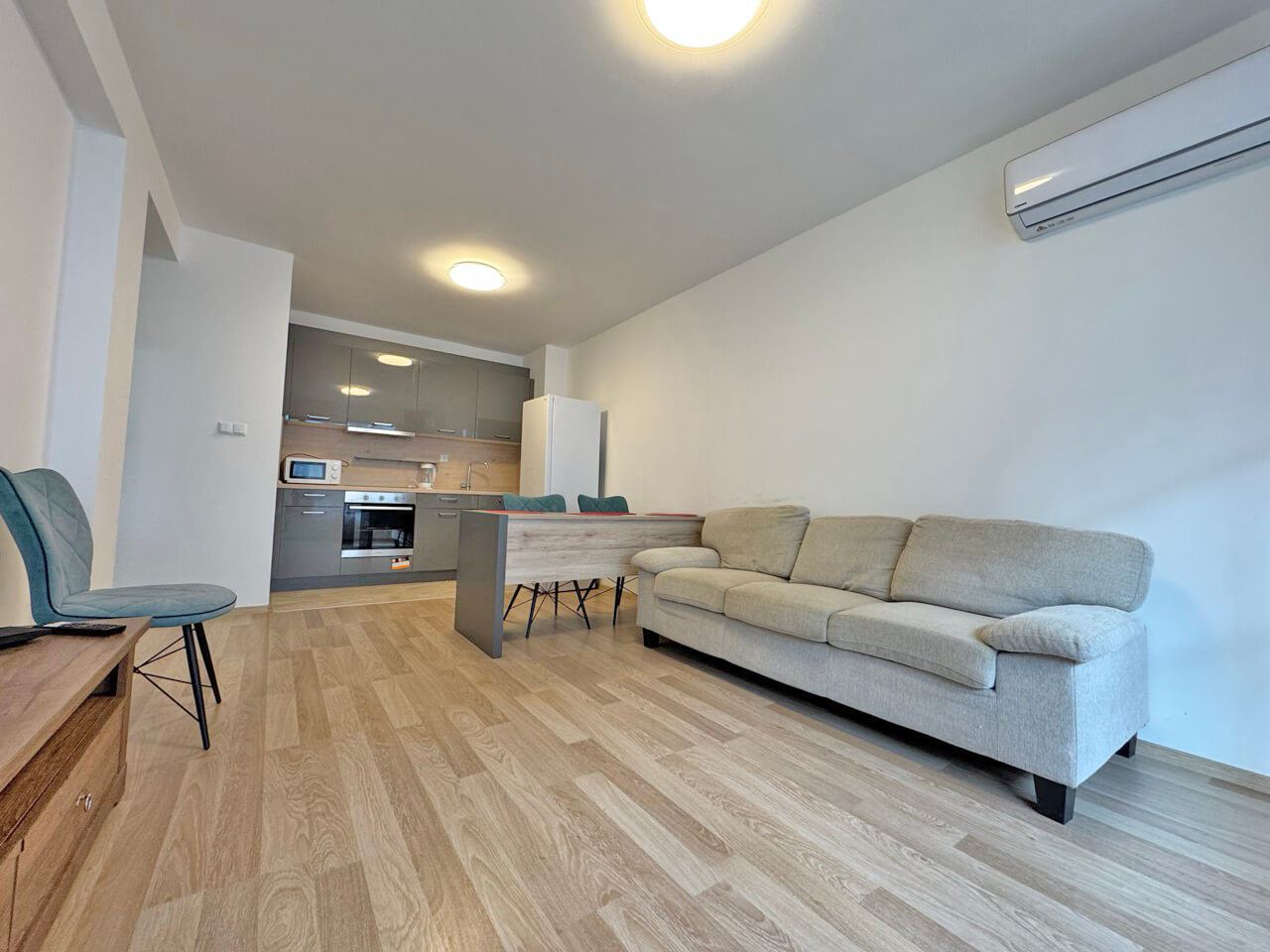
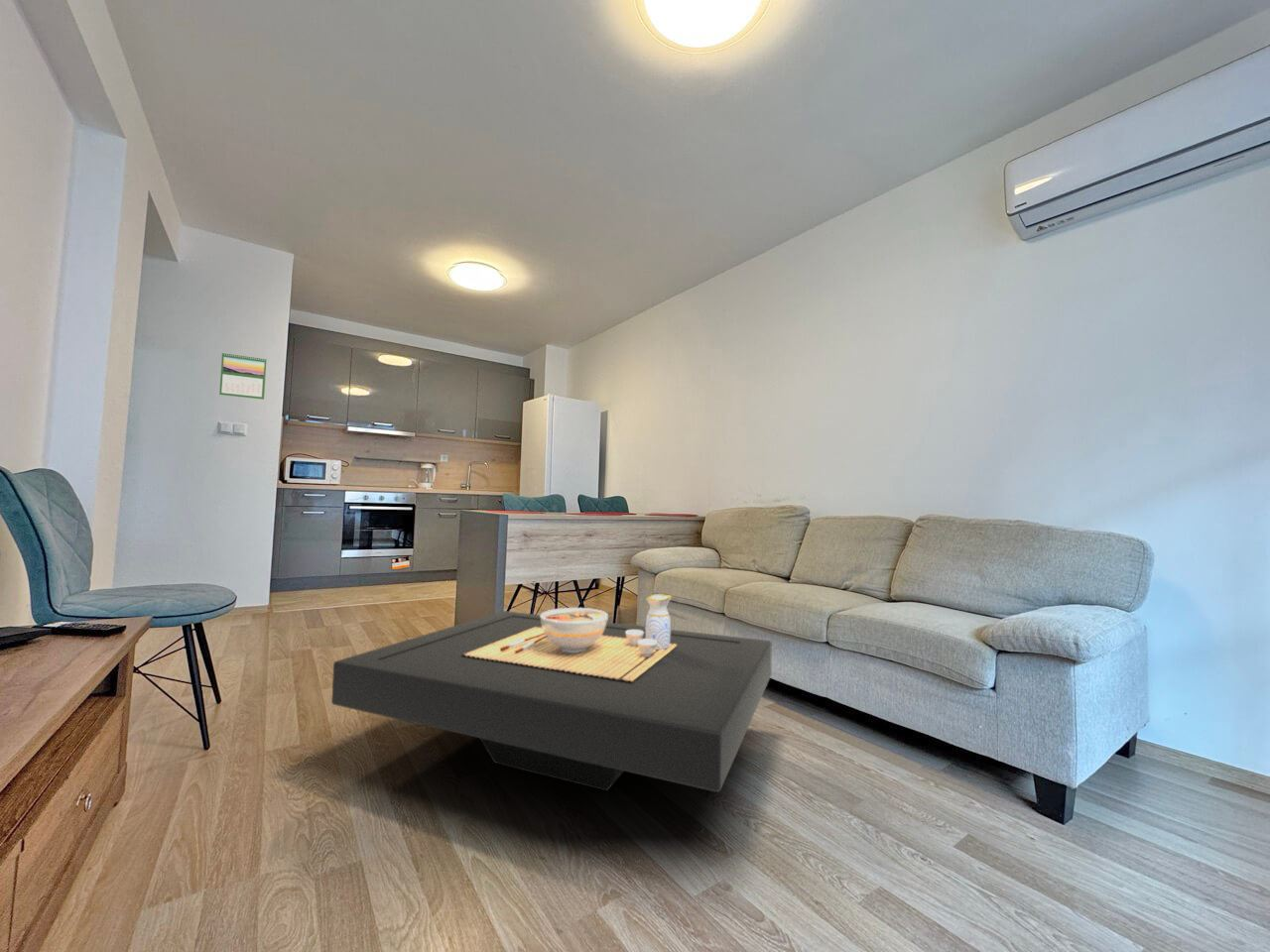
+ coffee table (572, 675)
+ calendar (243, 375)
